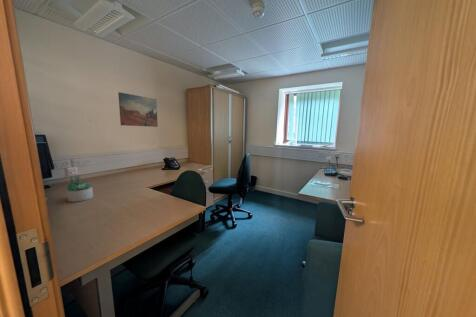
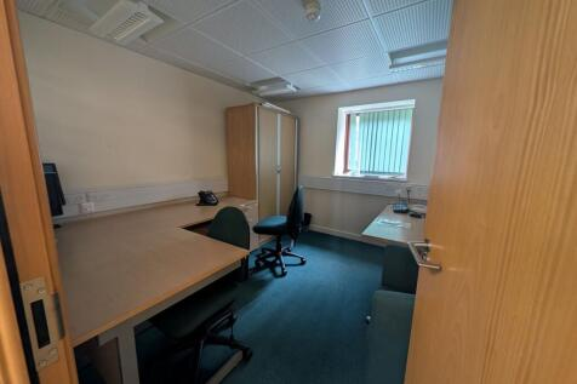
- succulent plant (80, 186)
- wall art (139, 111)
